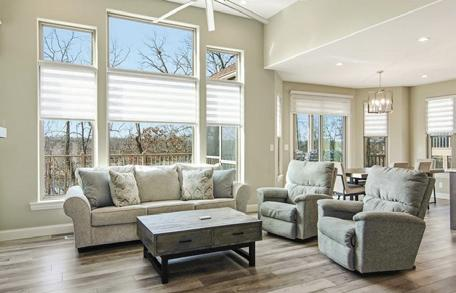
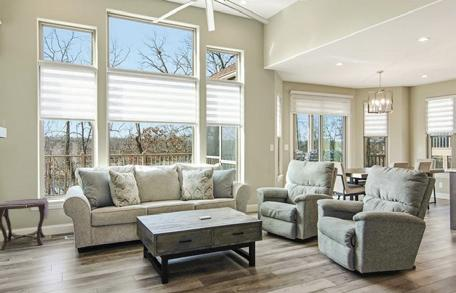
+ side table (26, 234)
